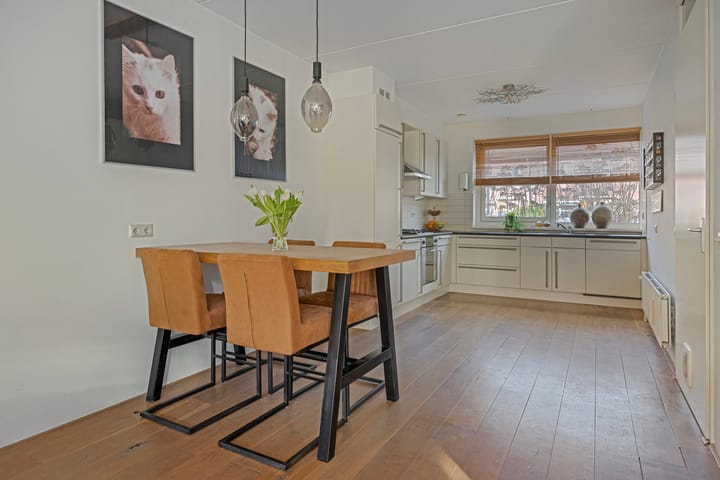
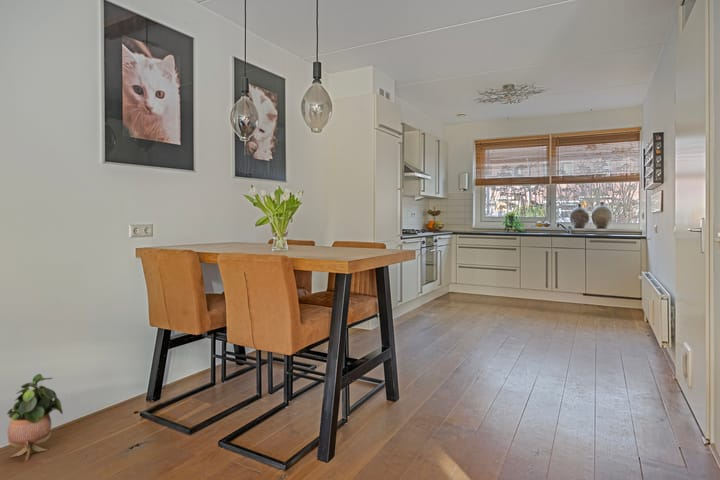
+ potted plant (35, 414)
